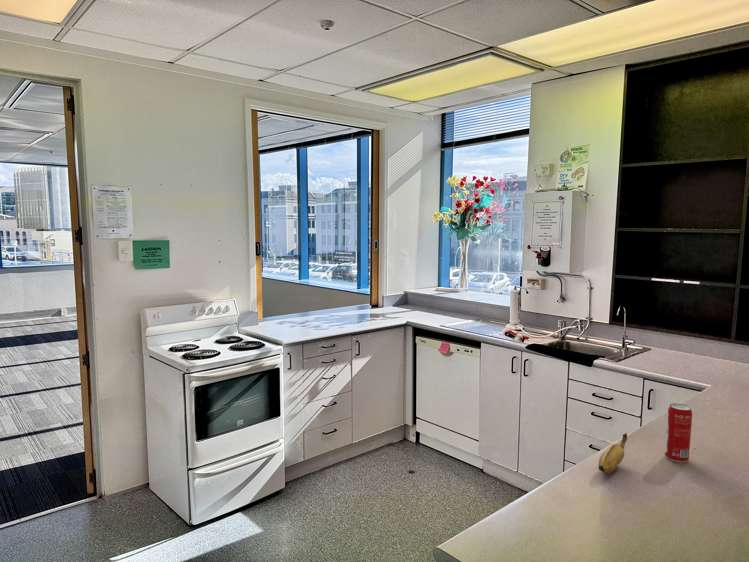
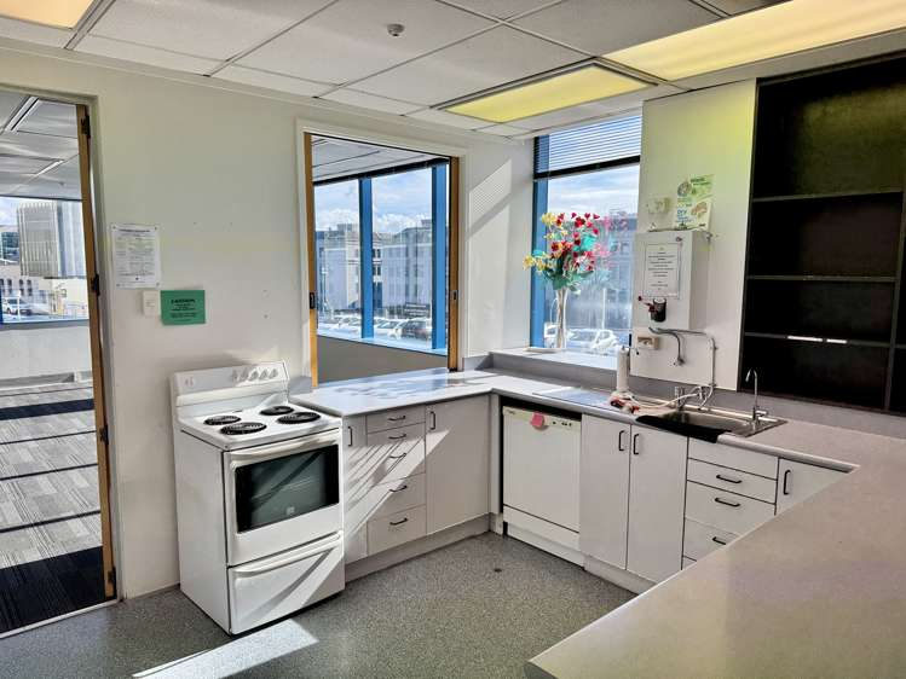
- beverage can (678, 432)
- banana (612, 454)
